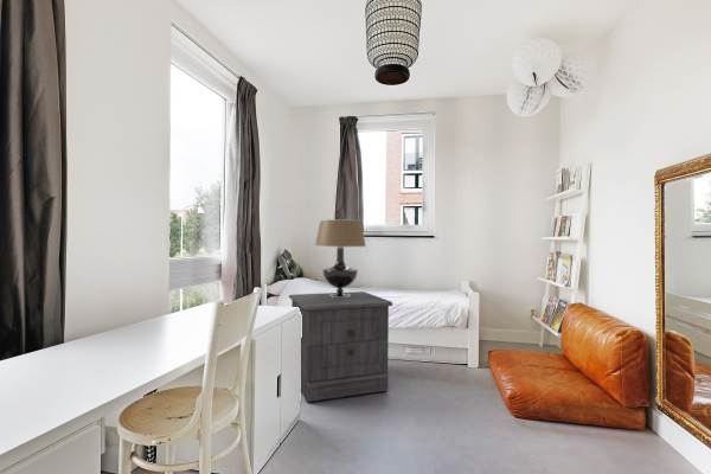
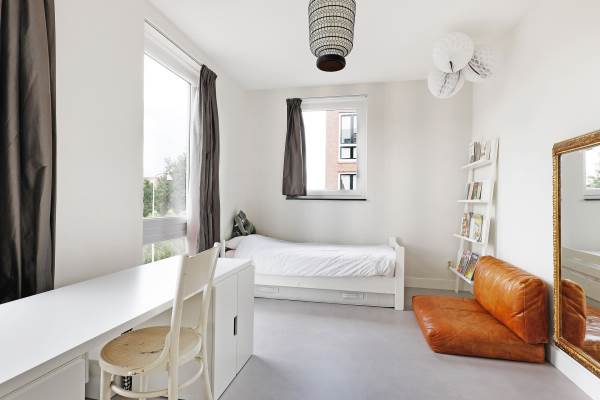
- table lamp (340, 257)
- nightstand (338, 341)
